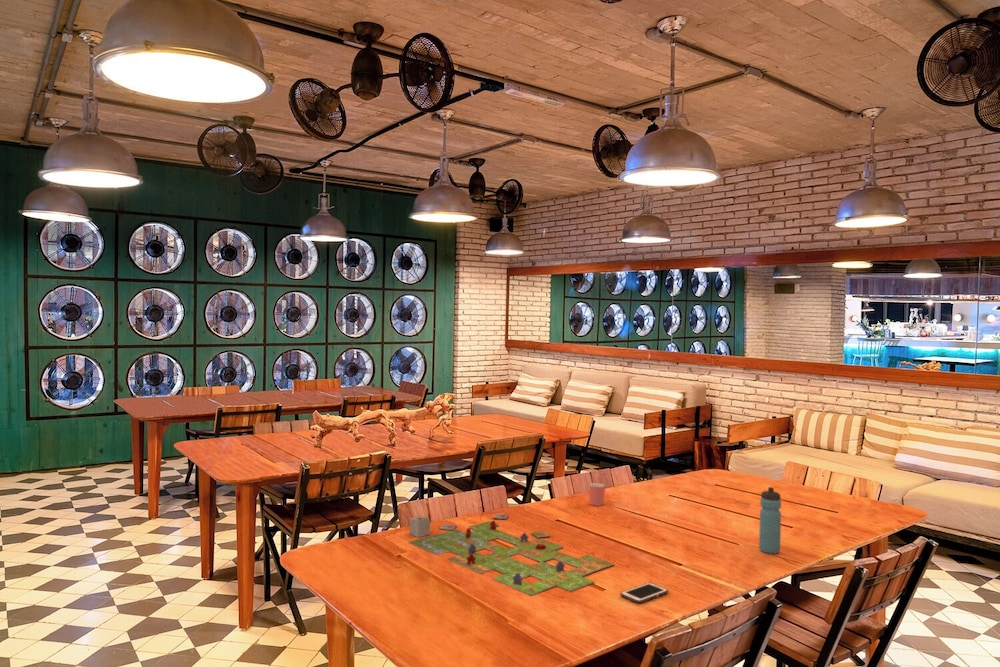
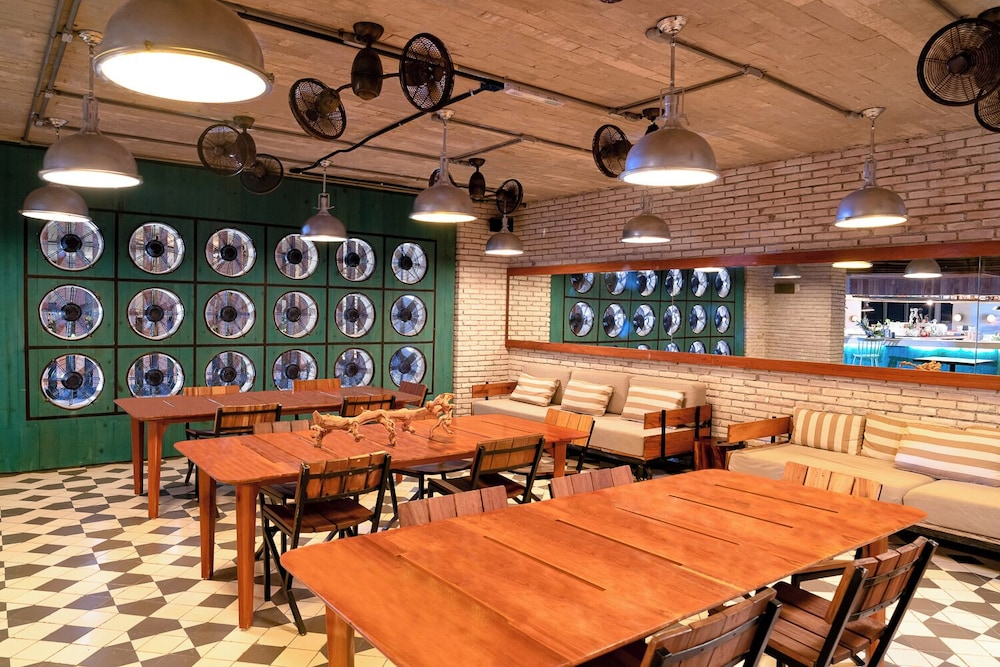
- cup (598, 493)
- water bottle (770, 519)
- cell phone (644, 592)
- gameboard (516, 540)
